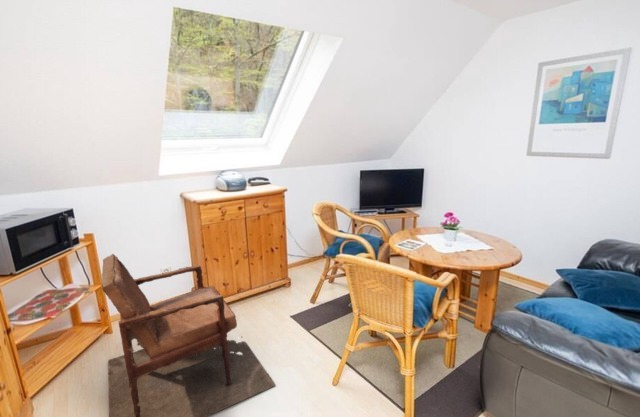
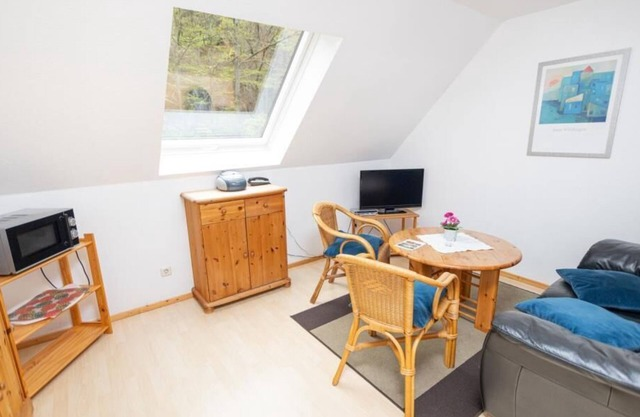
- armchair (181, 315)
